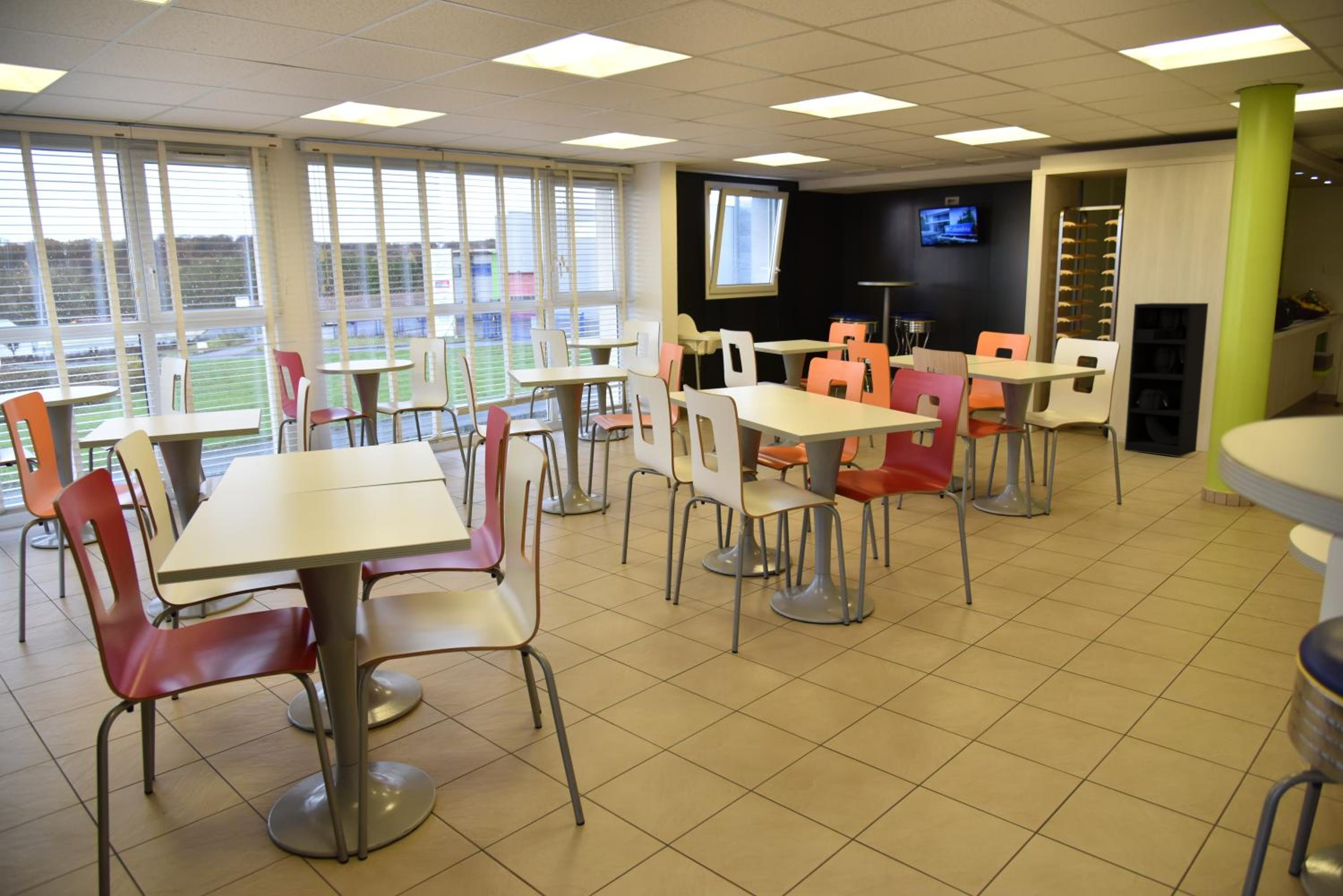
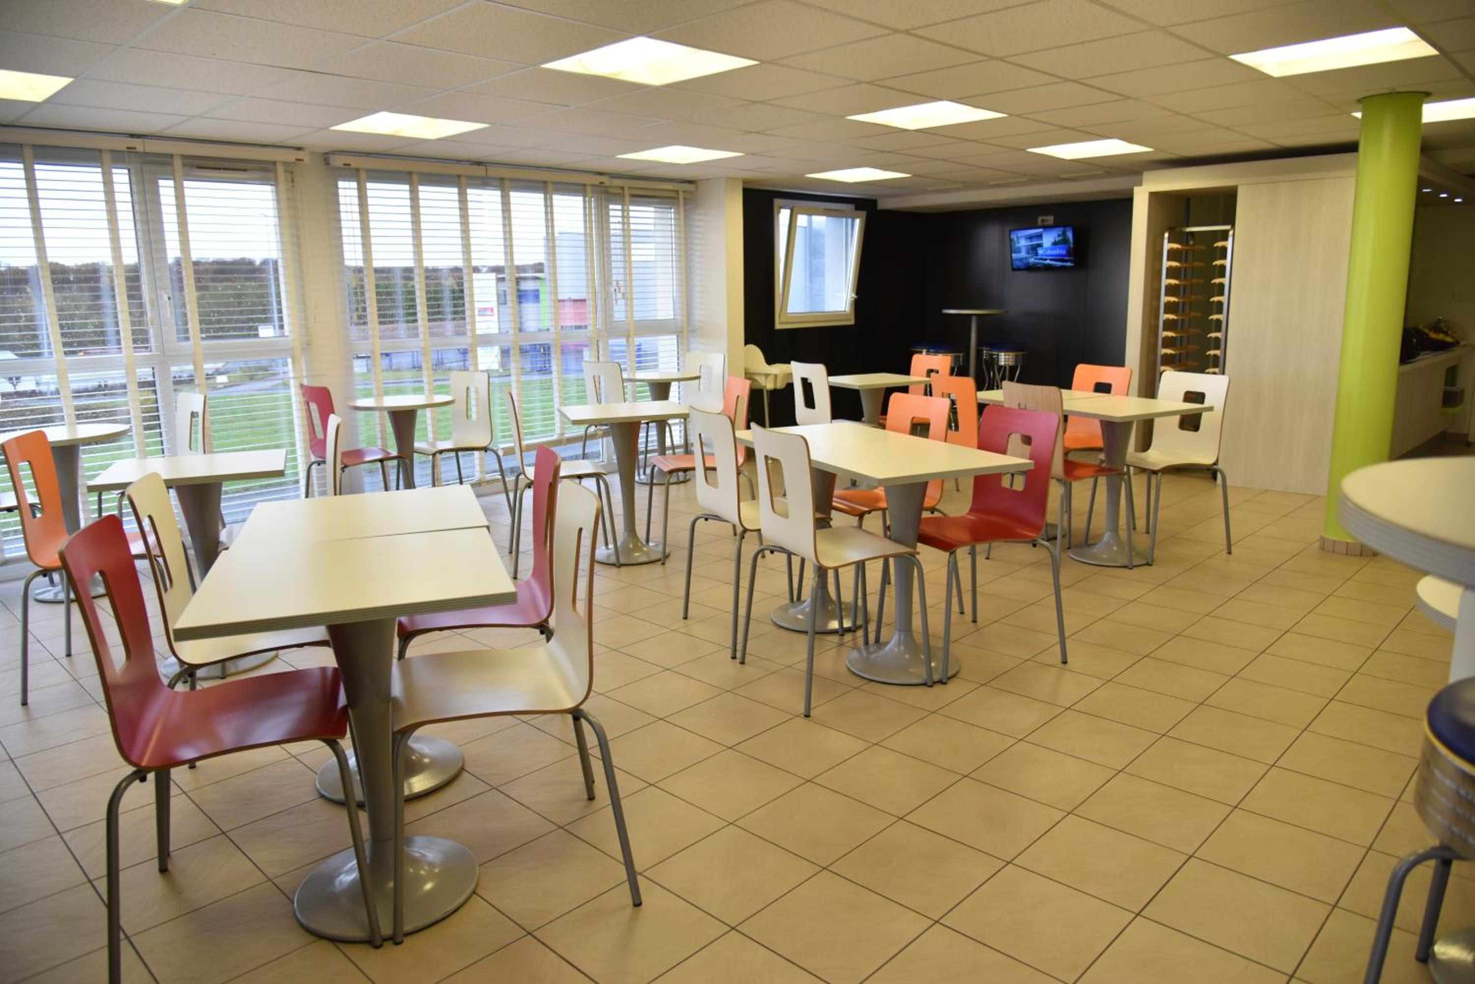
- shelving unit (1165, 378)
